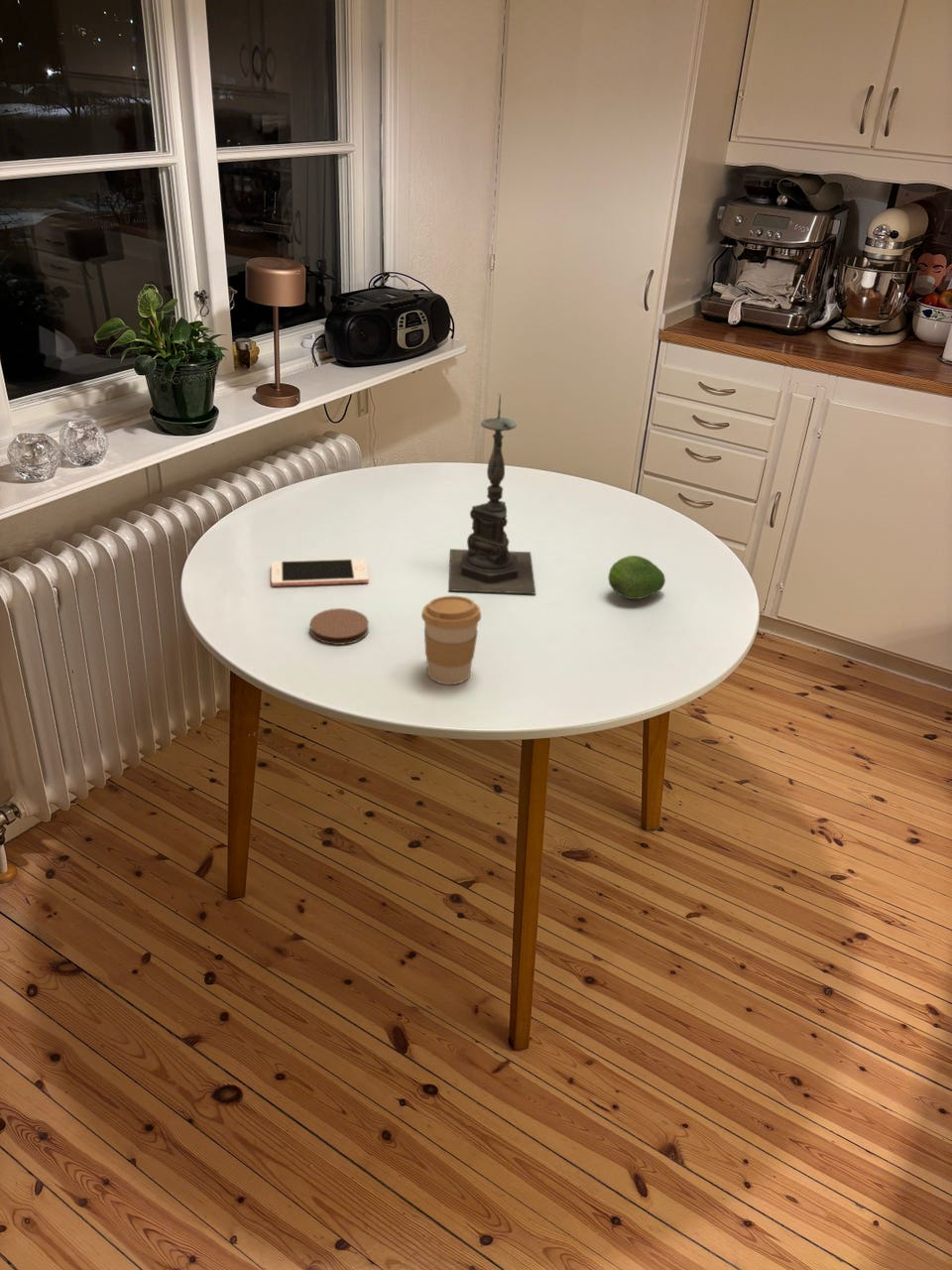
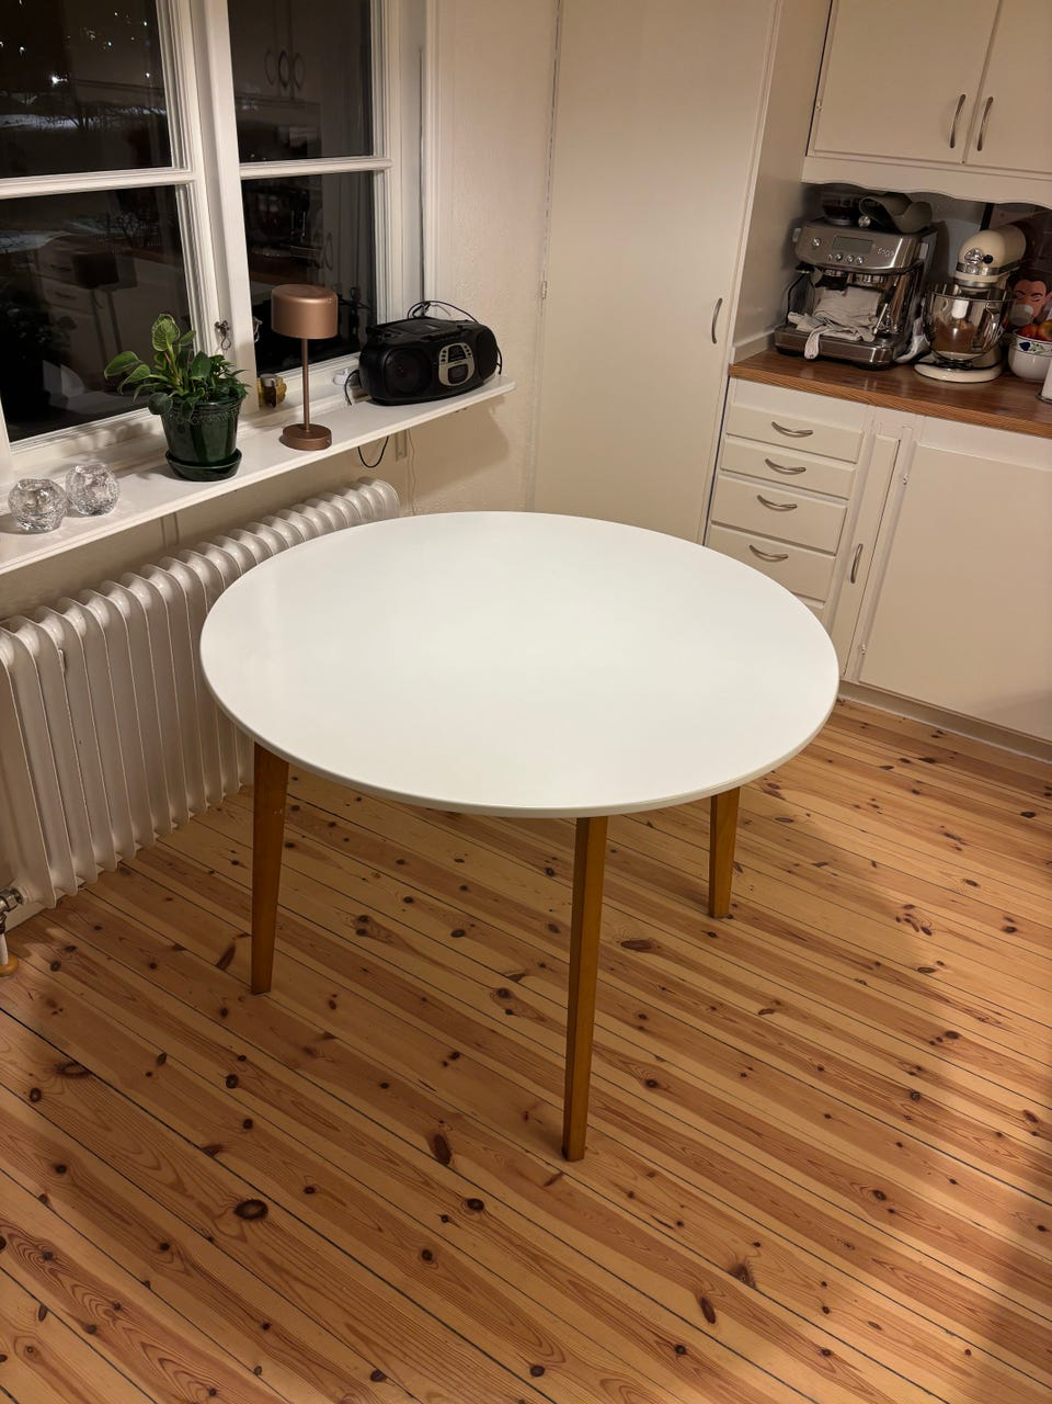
- cell phone (319, 572)
- fruit (638, 576)
- candle holder (497, 486)
- coffee cup (450, 638)
- coaster (339, 626)
